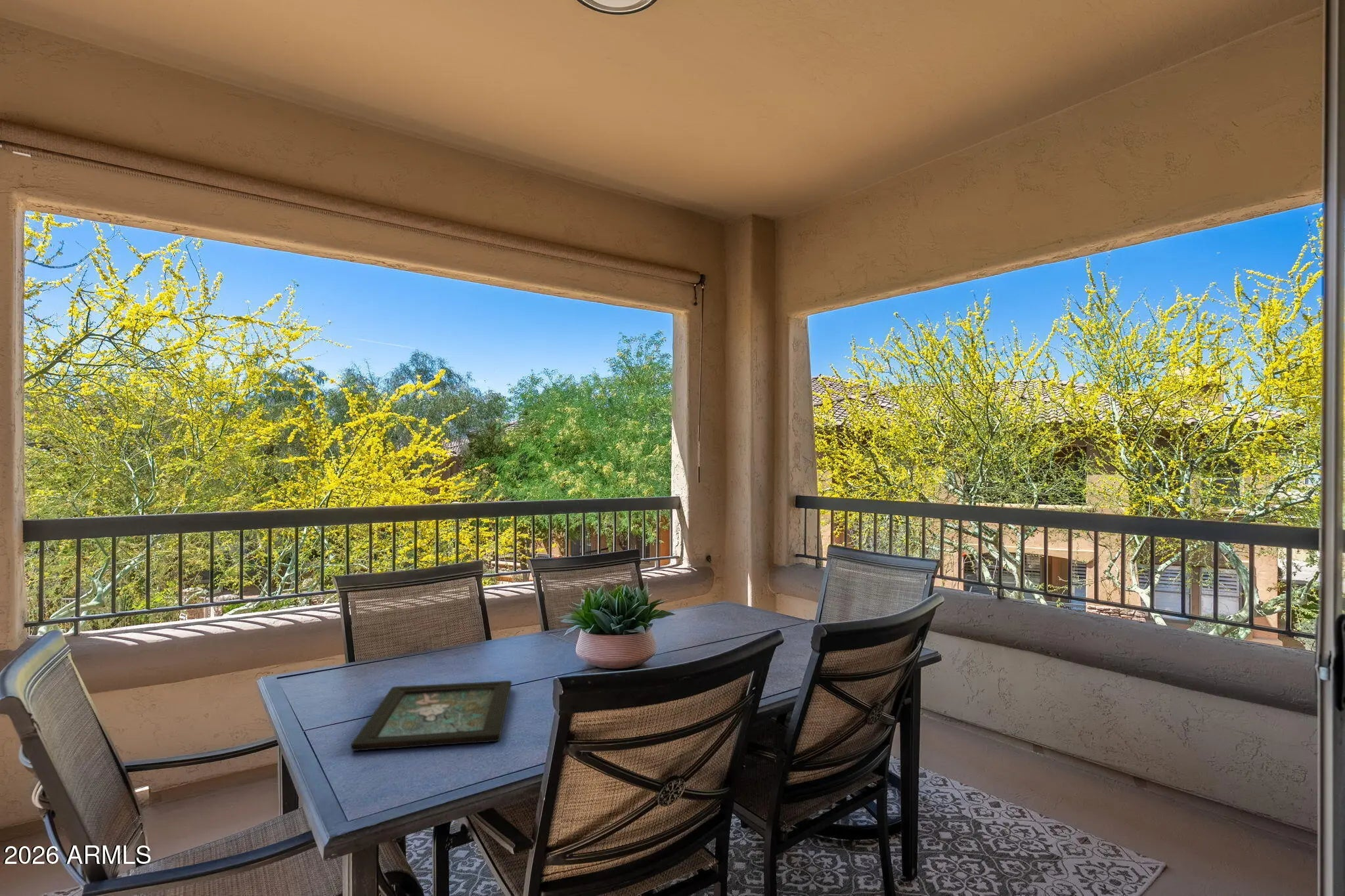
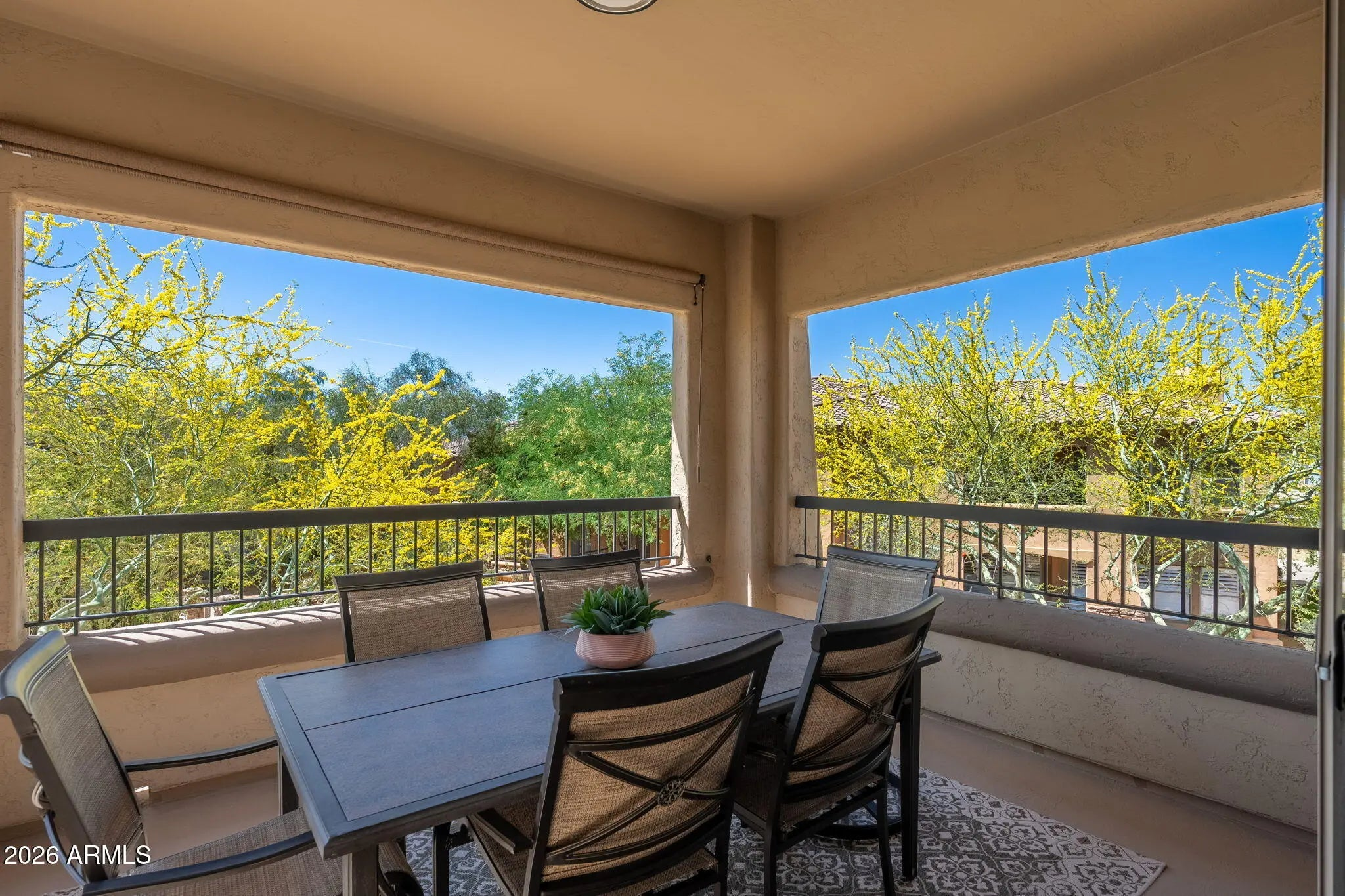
- decorative tray (441, 712)
